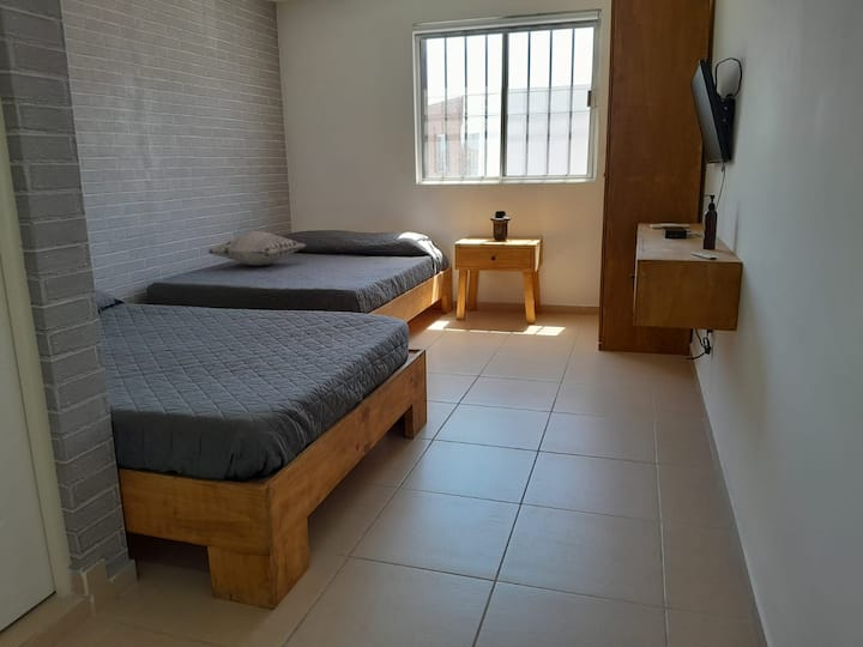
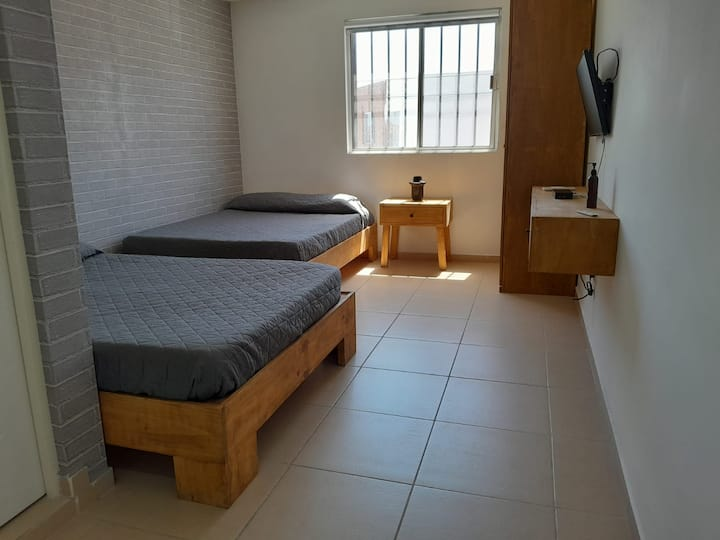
- decorative pillow (258, 248)
